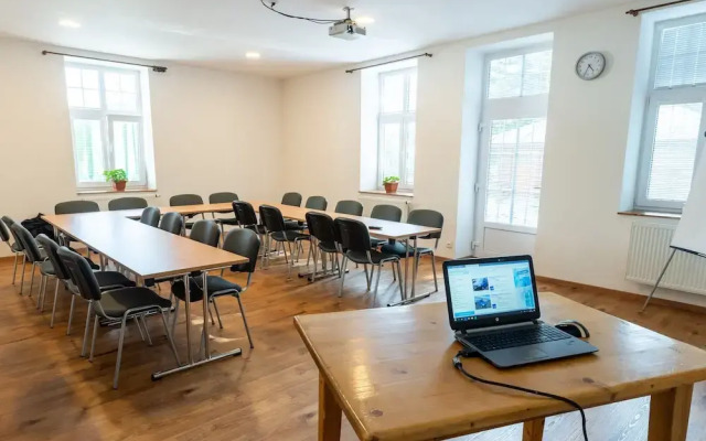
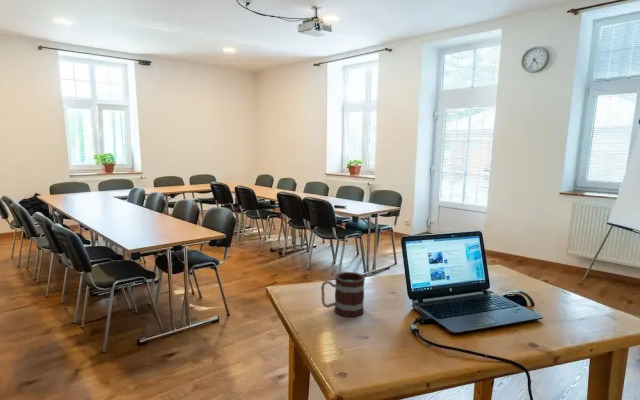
+ mug (343, 294)
